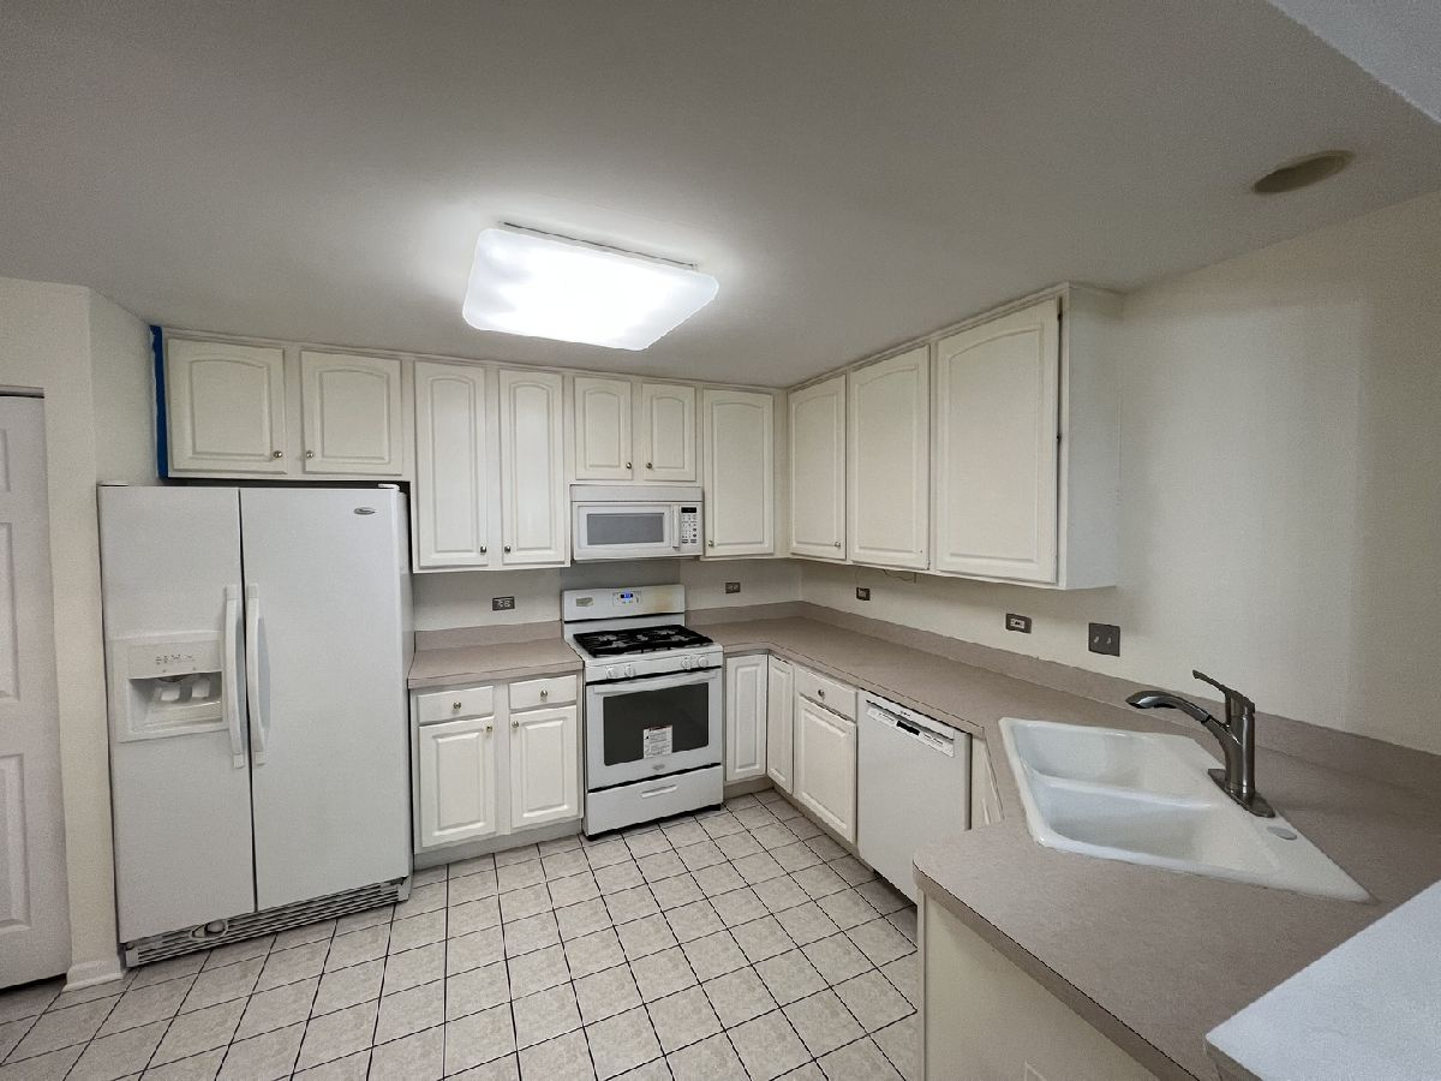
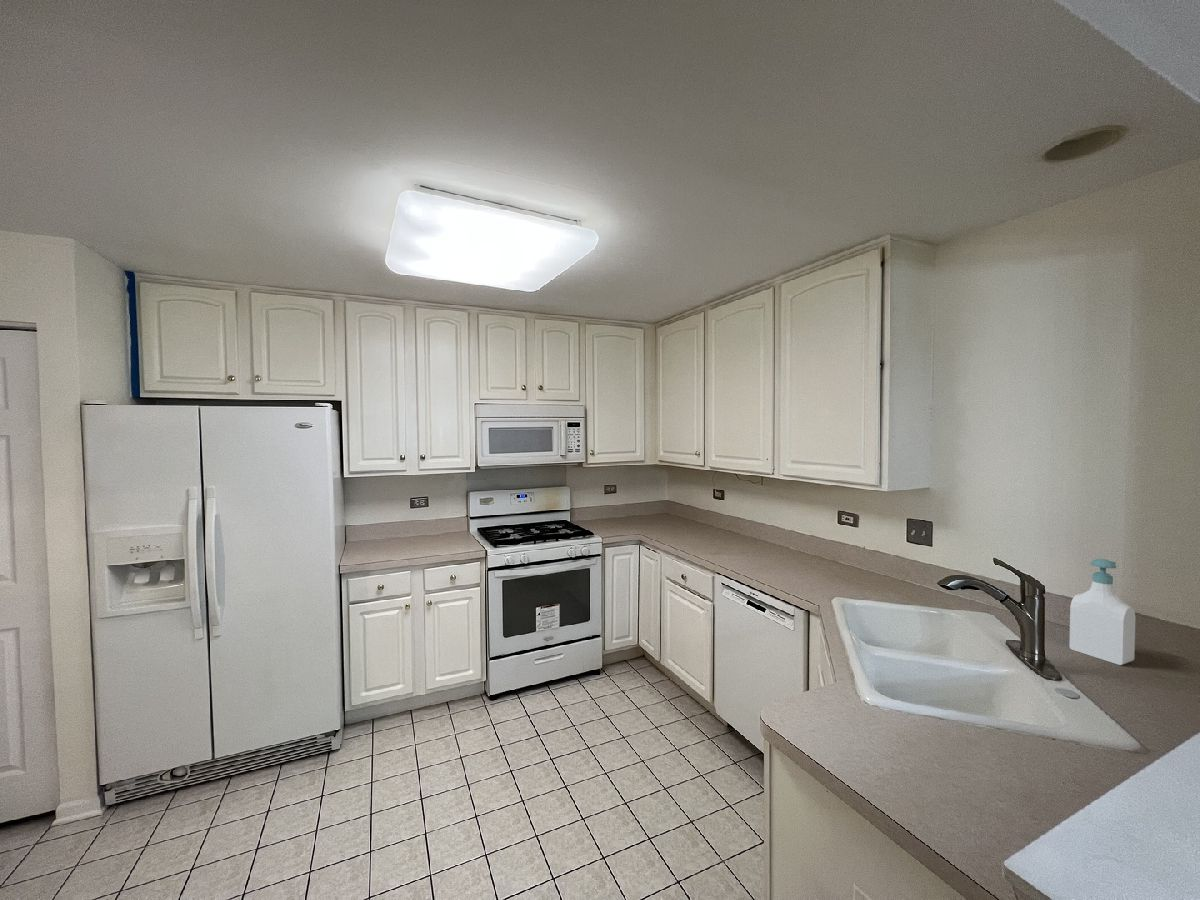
+ soap bottle (1103, 606)
